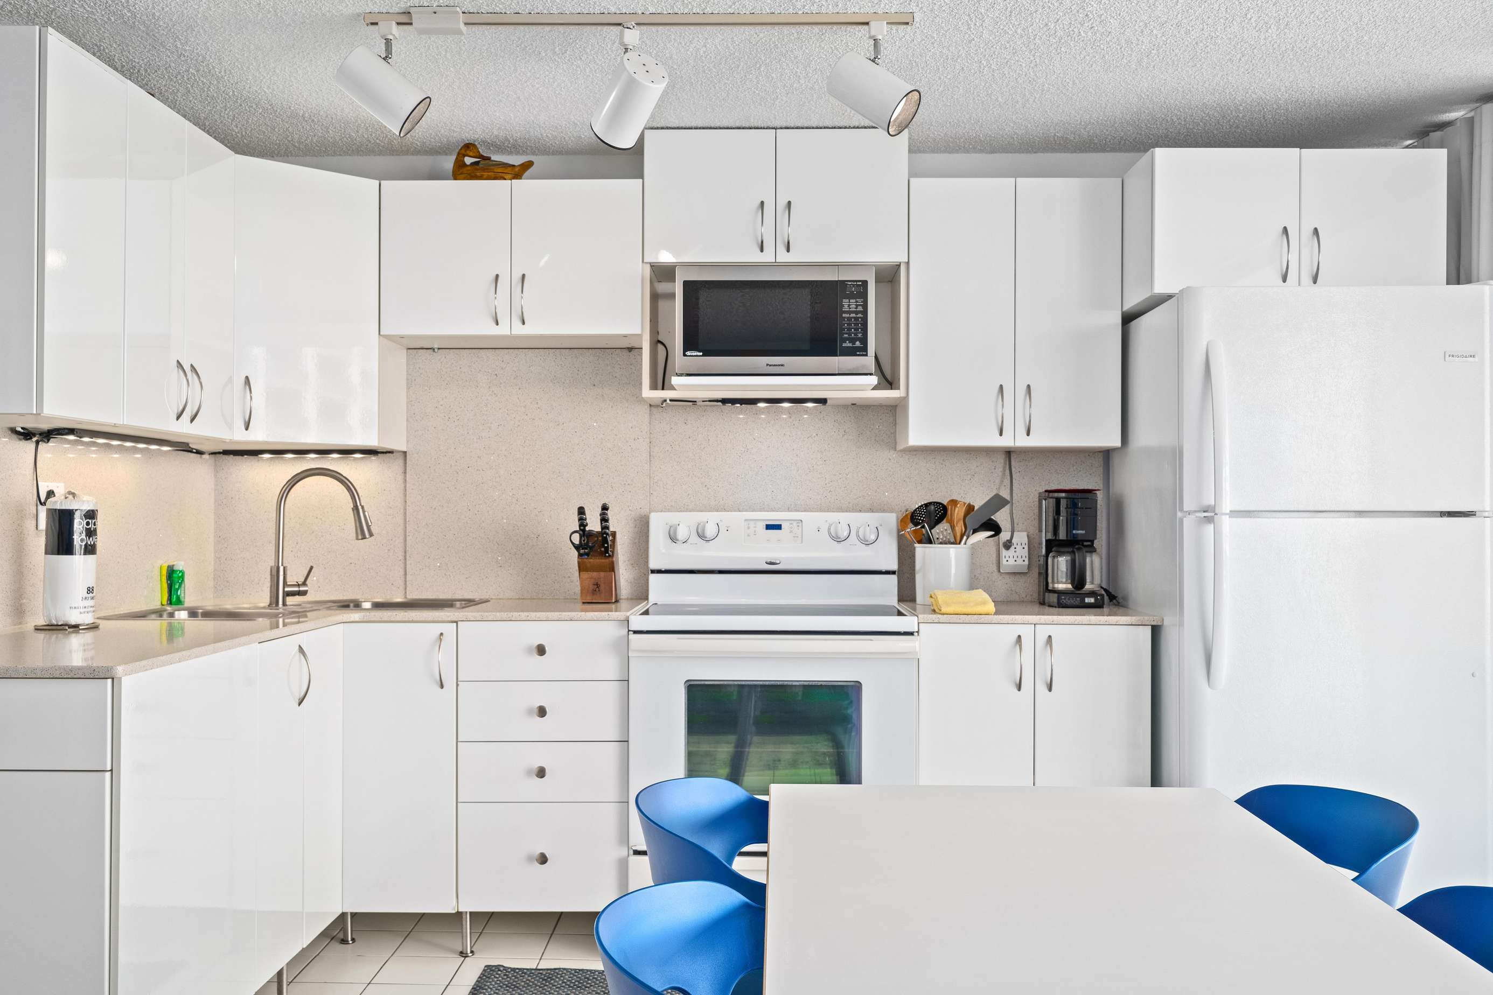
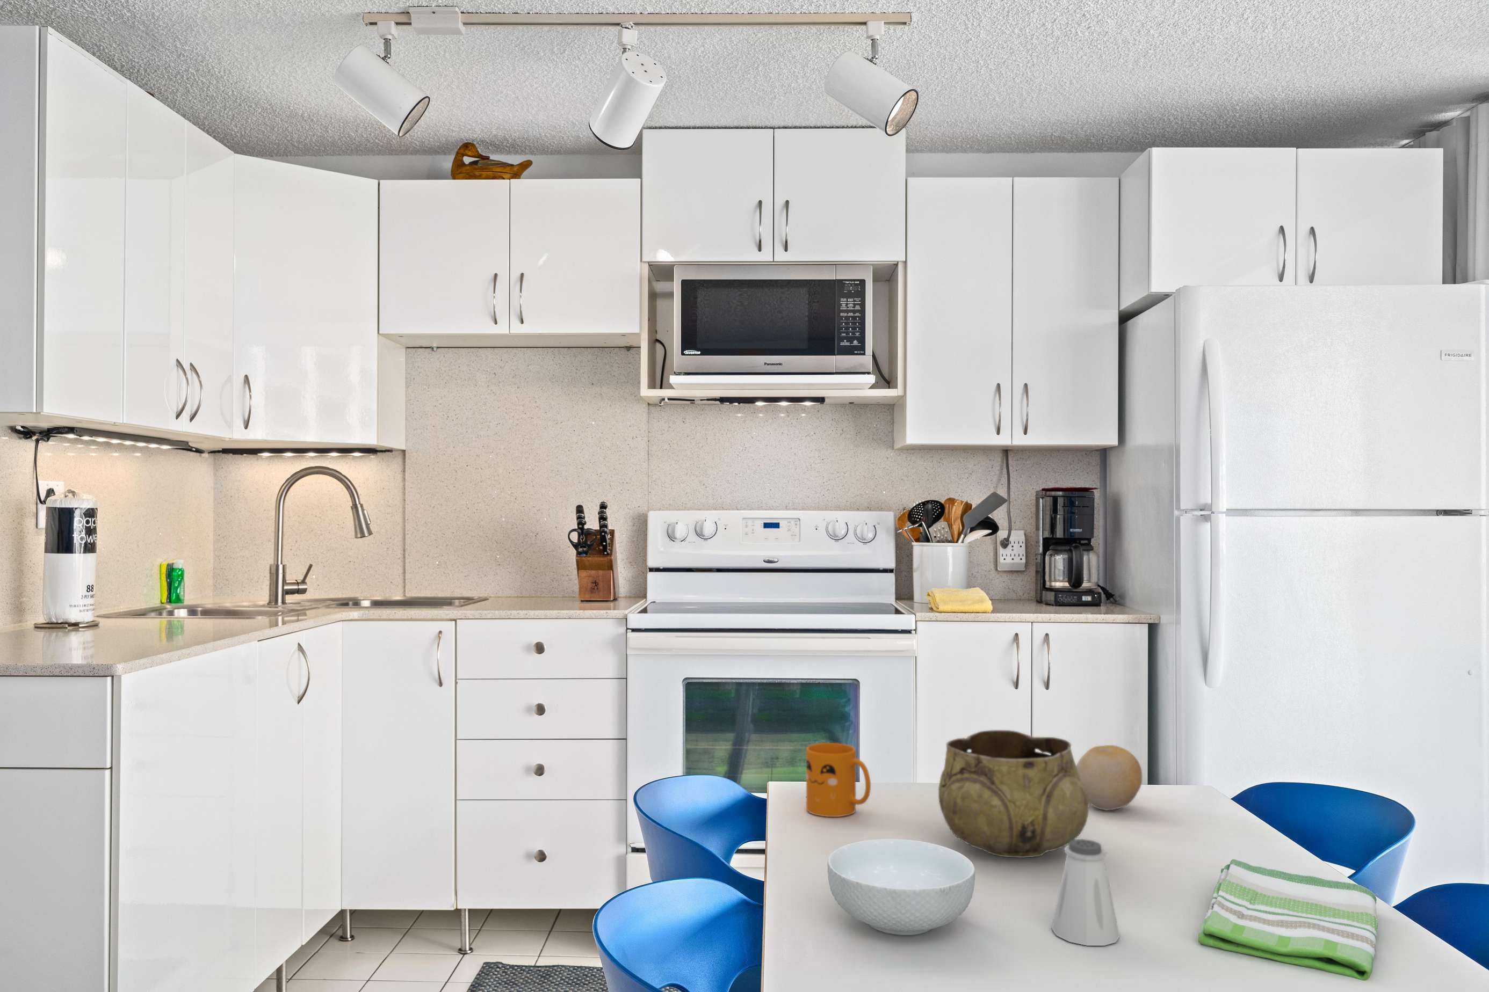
+ dish towel (1291, 912)
+ fruit (1107, 776)
+ mug (840, 781)
+ cereal bowl (901, 891)
+ decorative bowl (1010, 795)
+ saltshaker (1085, 888)
